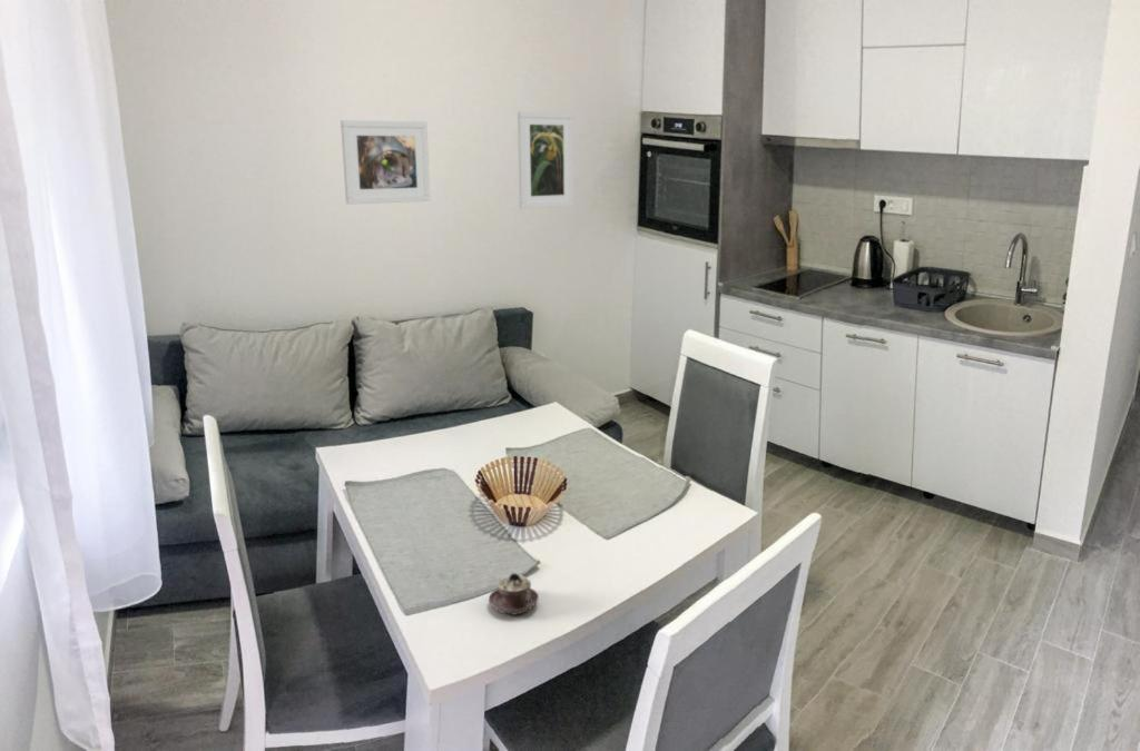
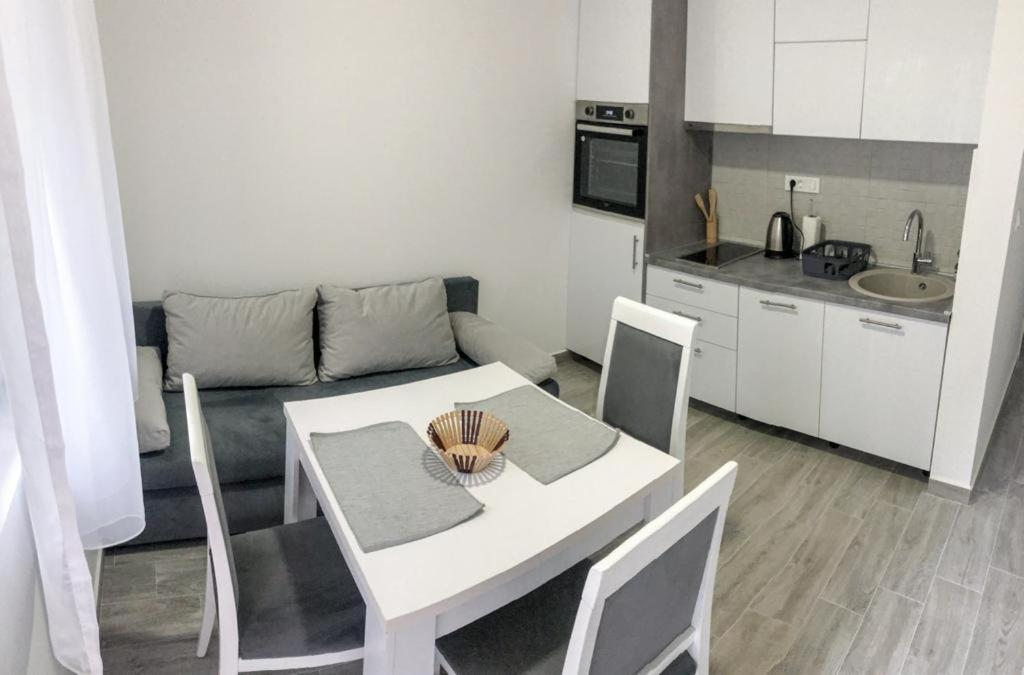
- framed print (386, 161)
- teacup (513, 589)
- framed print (546, 160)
